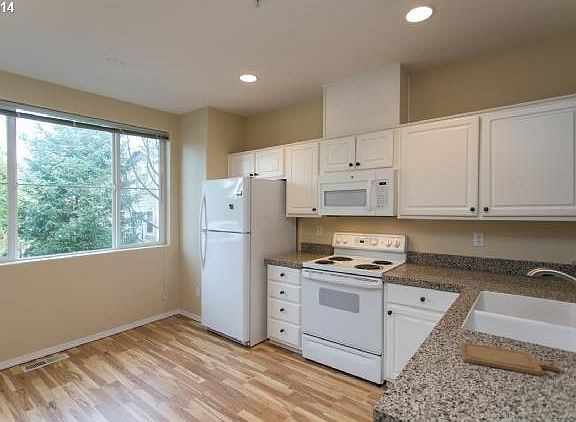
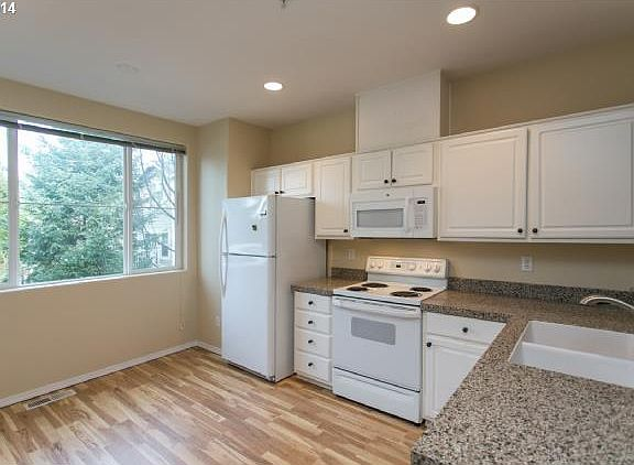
- chopping board (507, 358)
